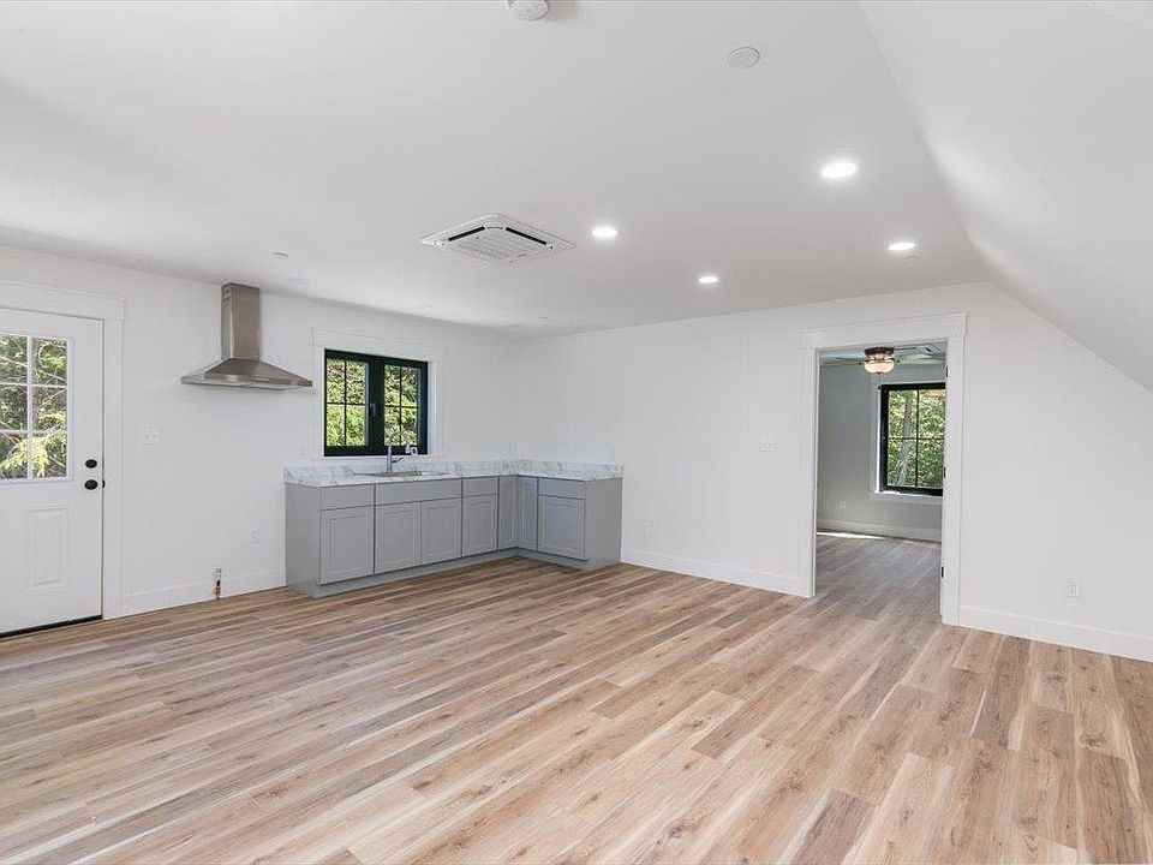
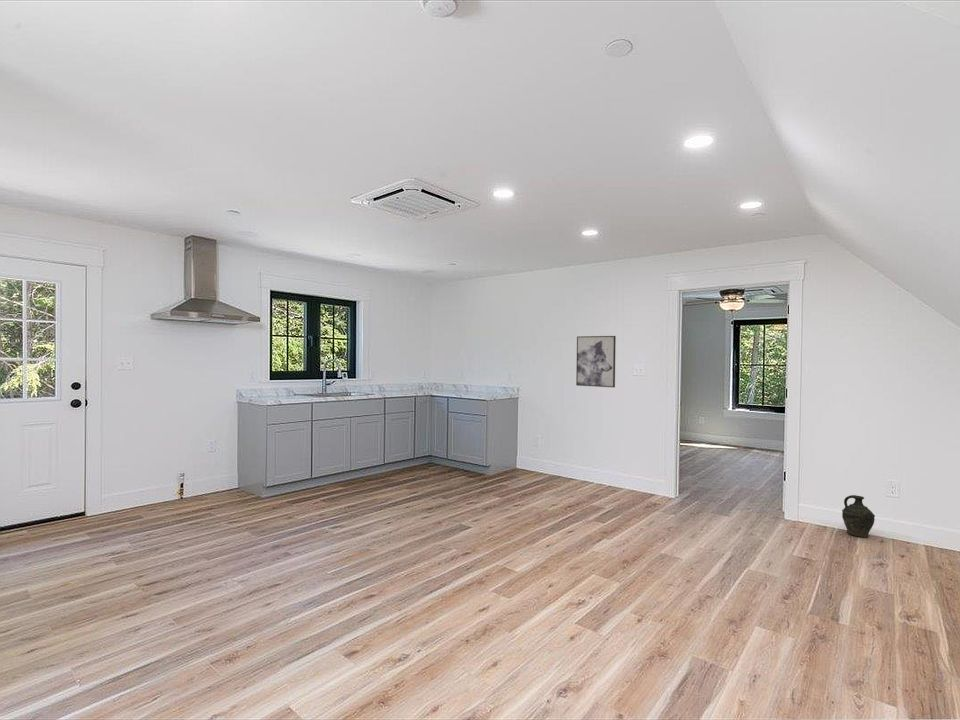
+ ceramic jug (858, 515)
+ wall art (595, 361)
